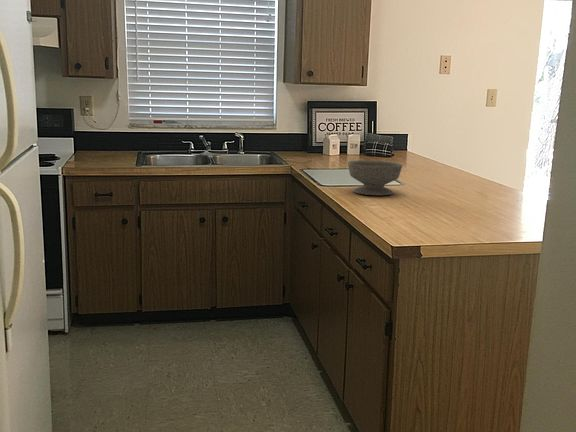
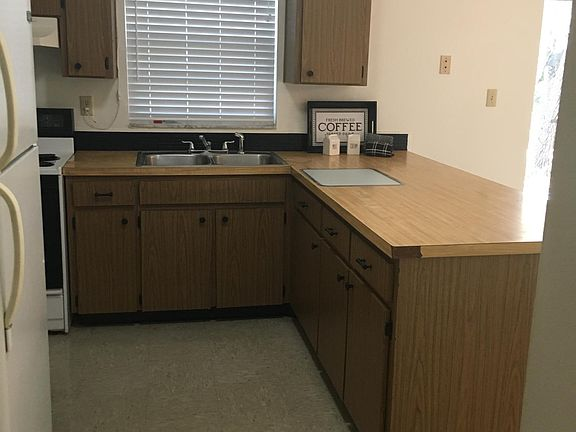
- bowl (374, 177)
